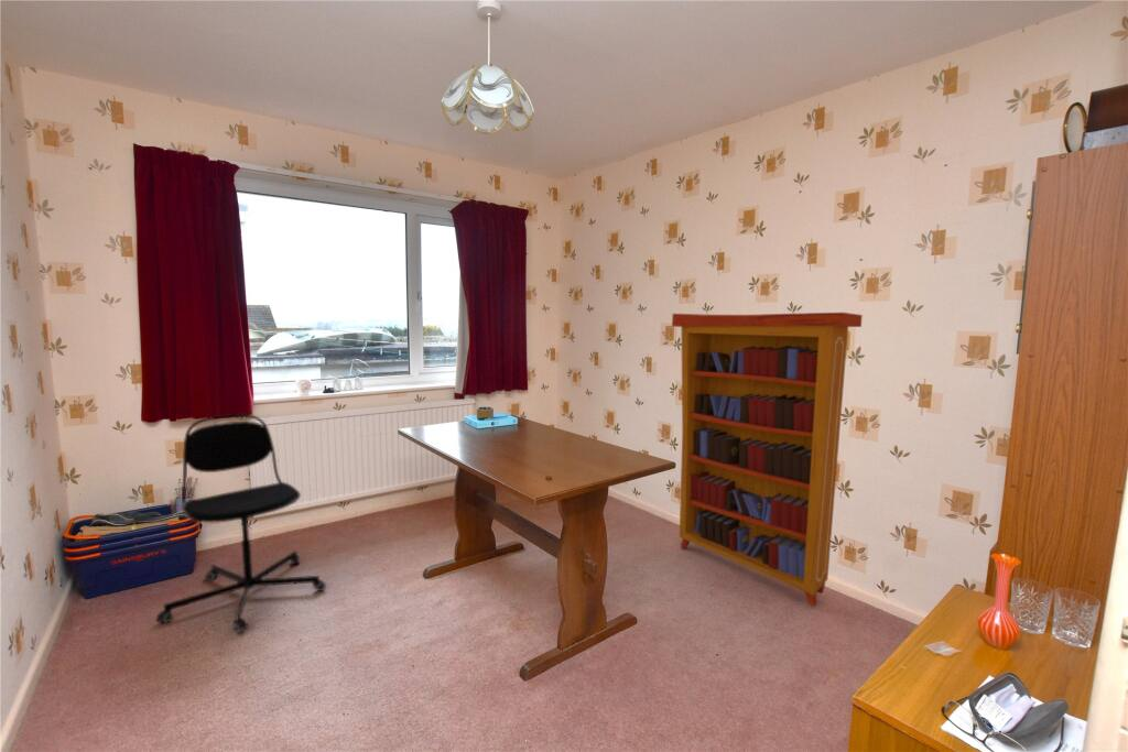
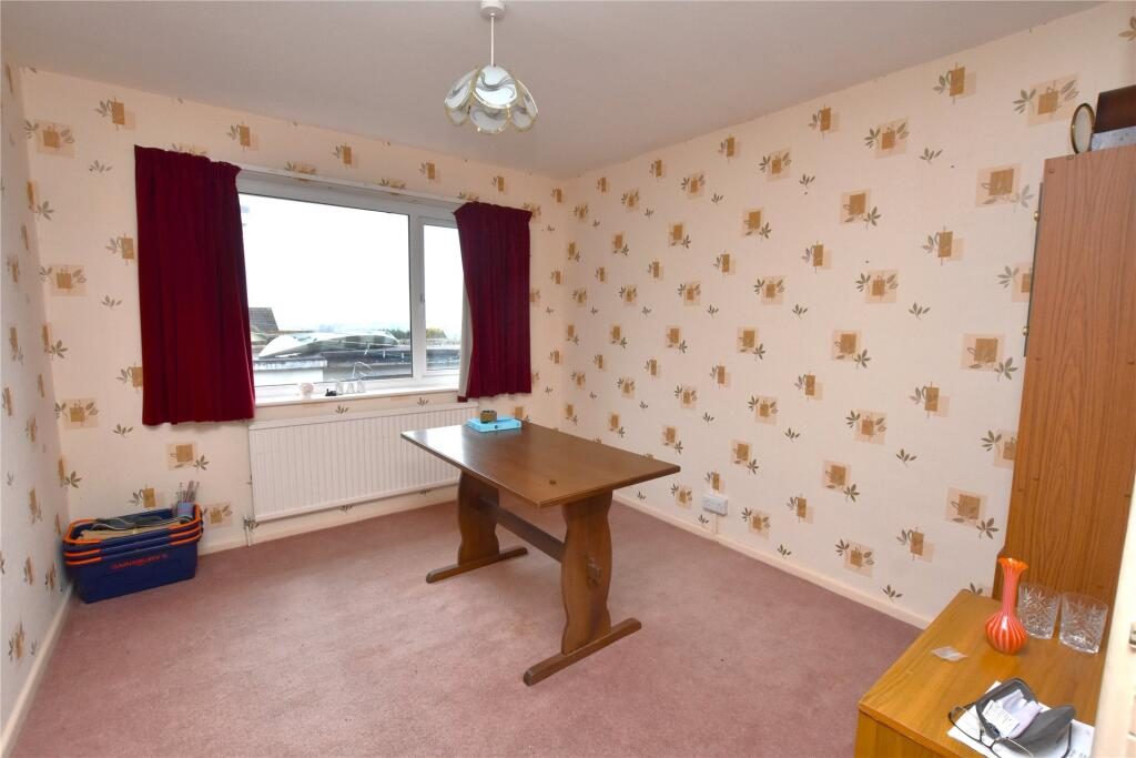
- office chair (236, 511)
- bookcase (753, 443)
